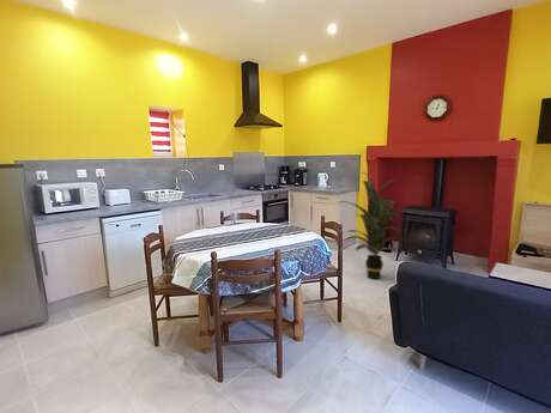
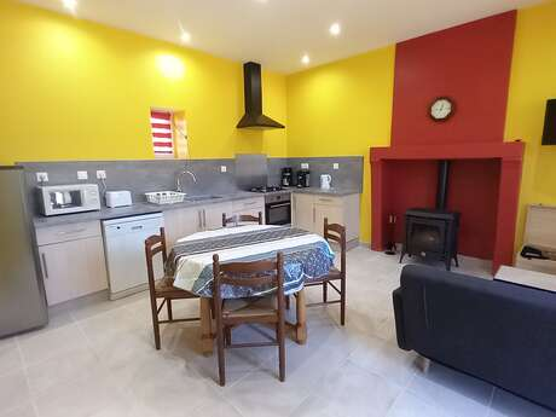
- indoor plant (371, 224)
